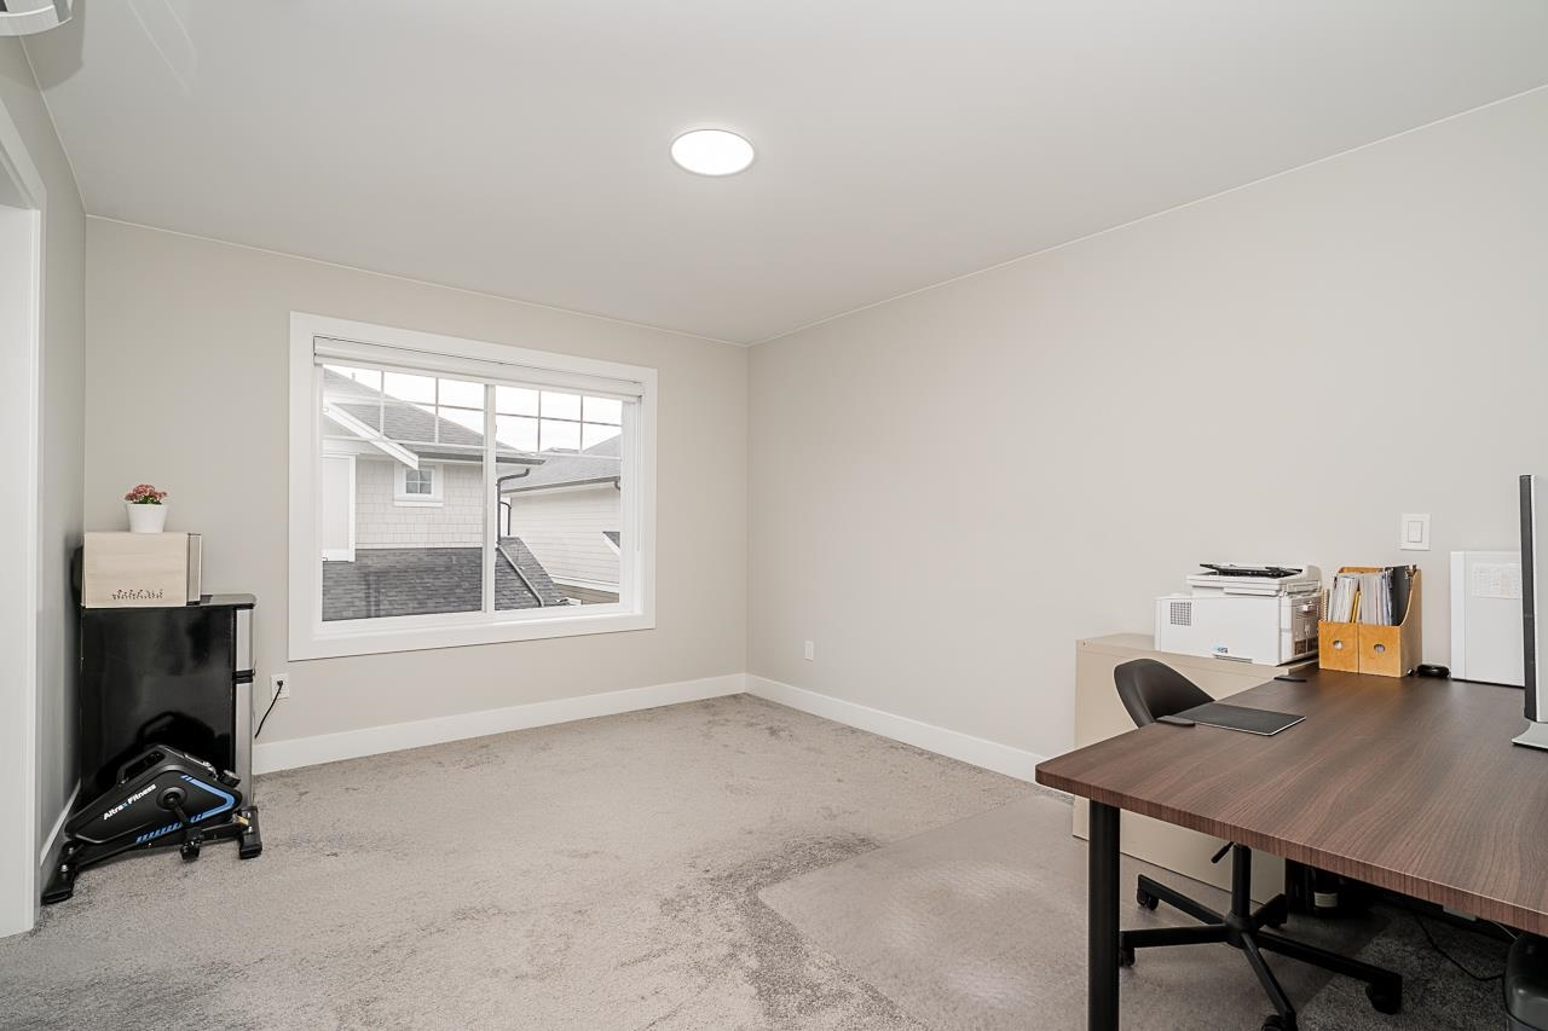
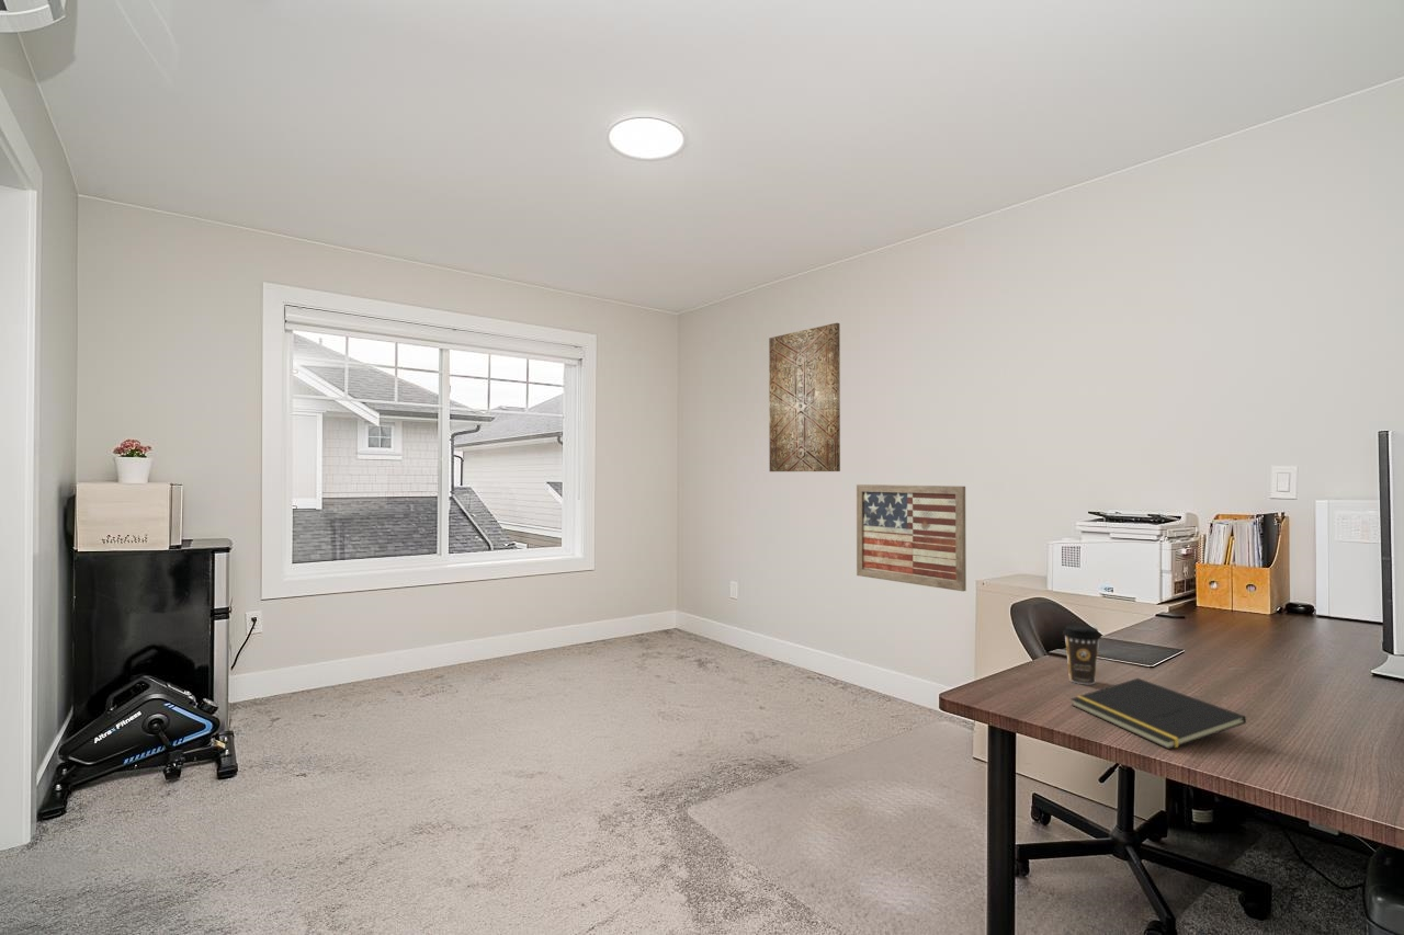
+ wall art (907, 534)
+ notepad (1152, 709)
+ wall art (803, 401)
+ coffee cup (1082, 654)
